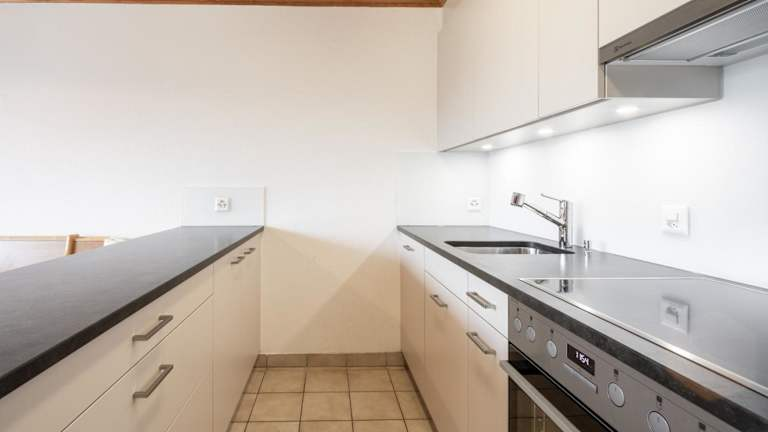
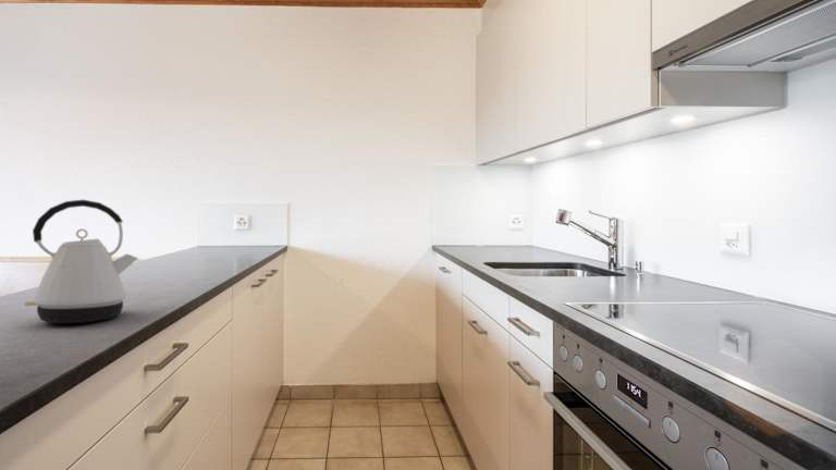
+ kettle (85, 259)
